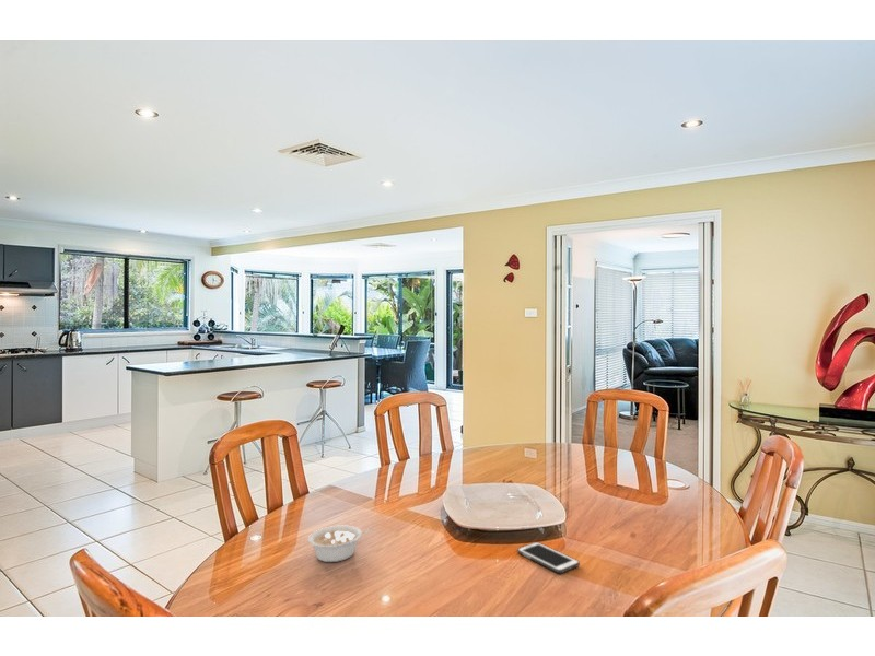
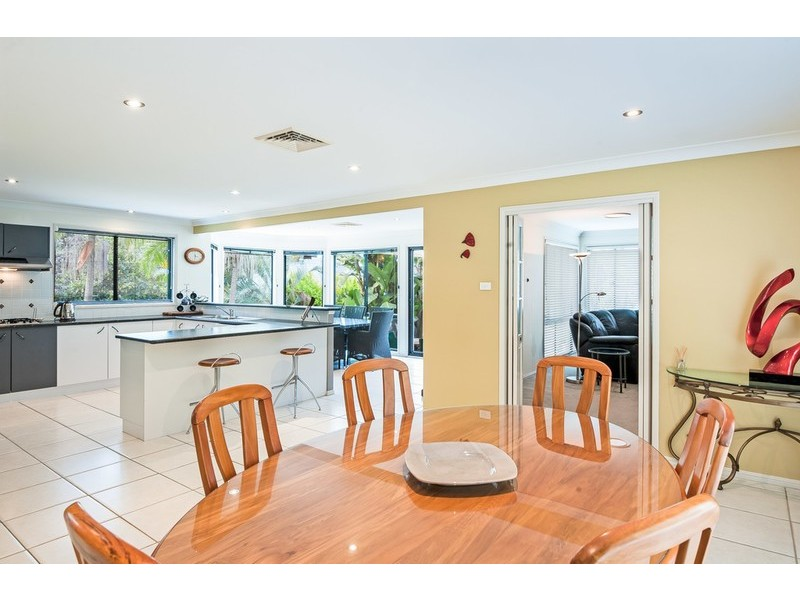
- cell phone (547, 557)
- legume (337, 542)
